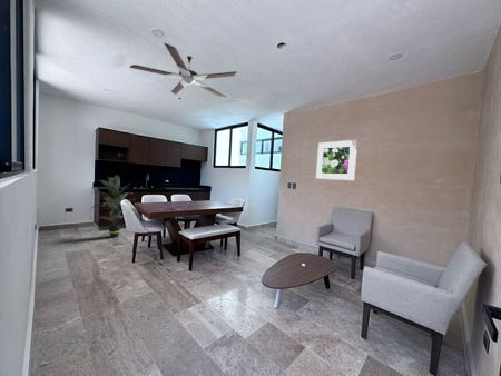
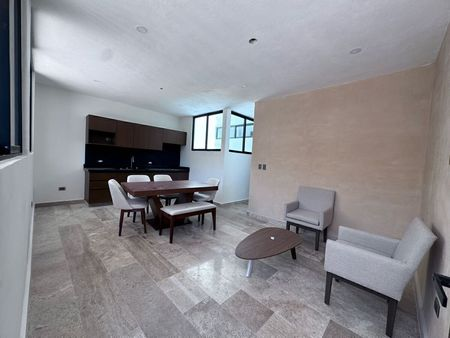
- ceiling fan (184, 70)
- indoor plant (114, 206)
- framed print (335, 160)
